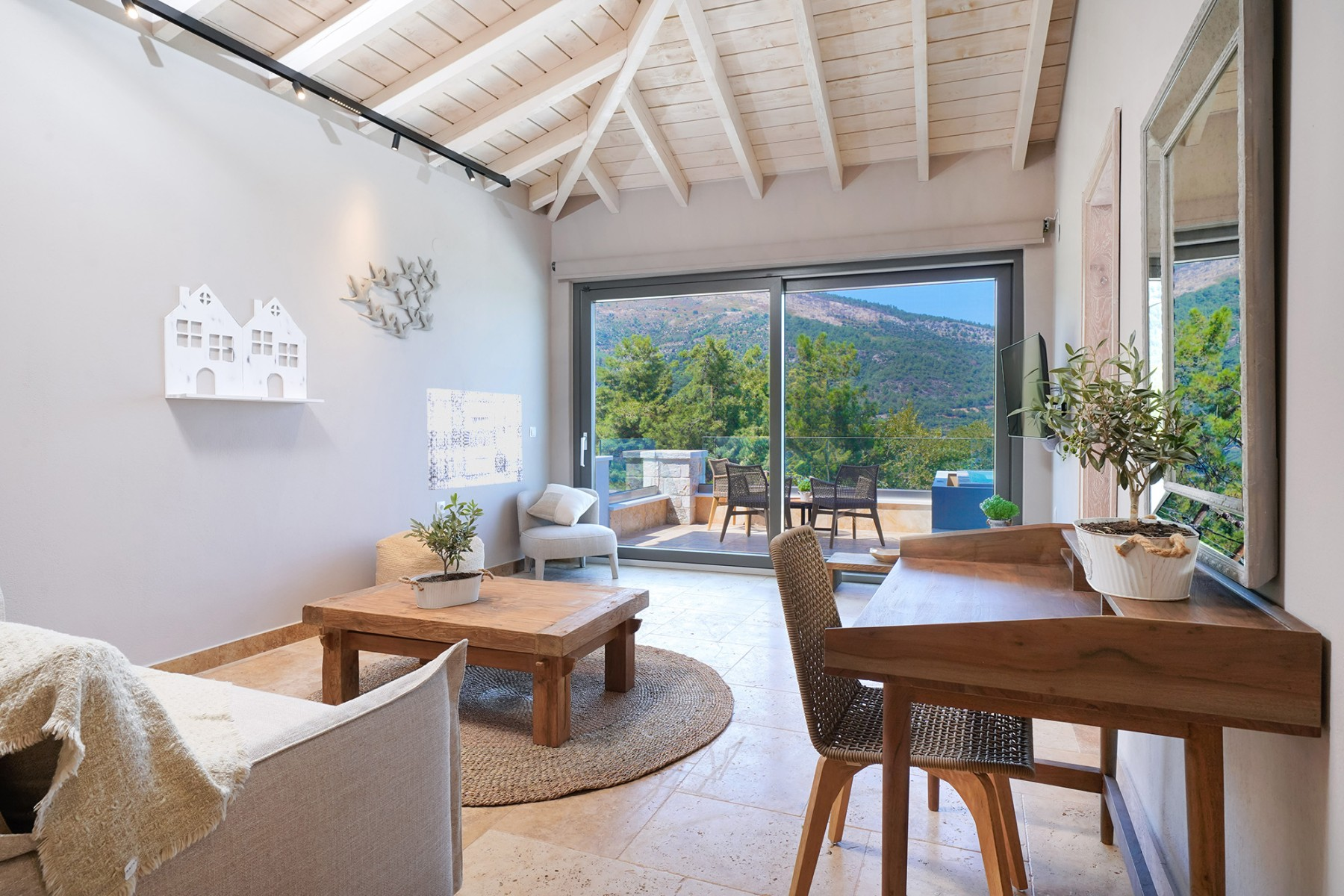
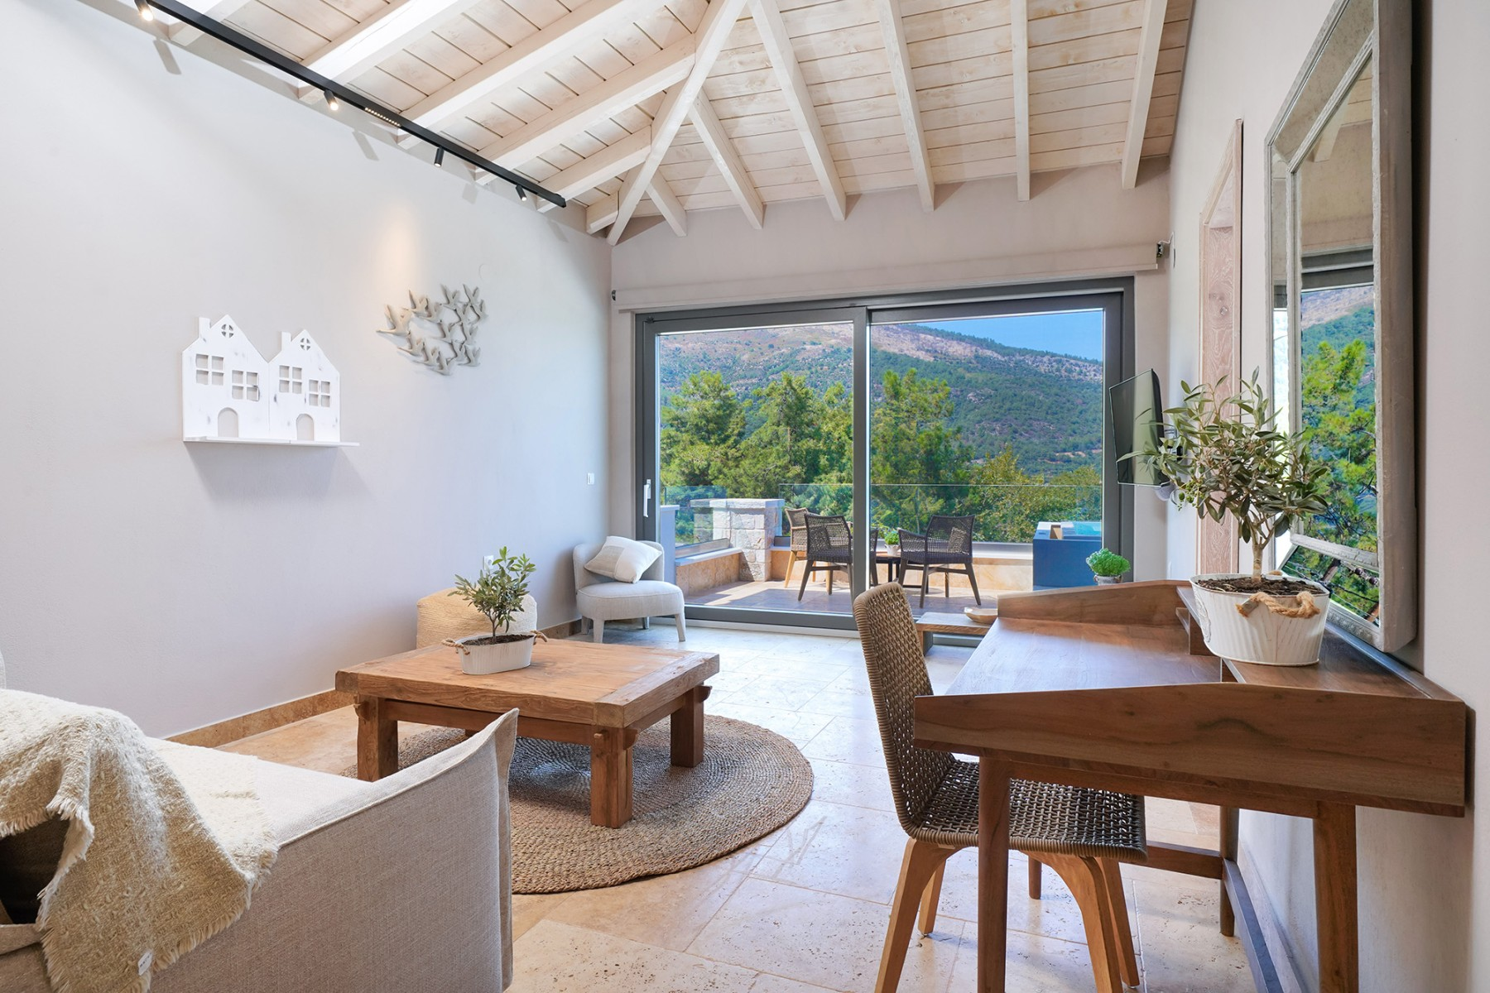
- wall art (478, 438)
